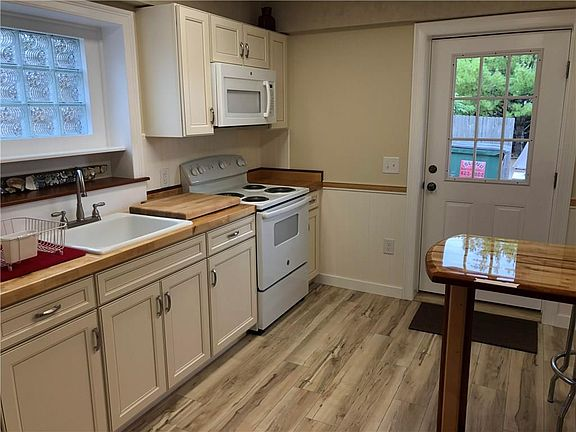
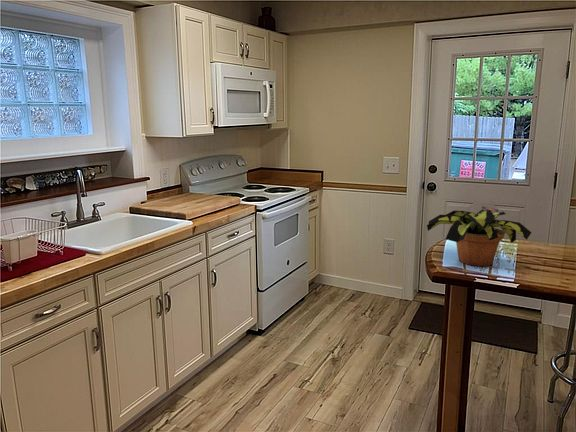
+ flower pot (476, 232)
